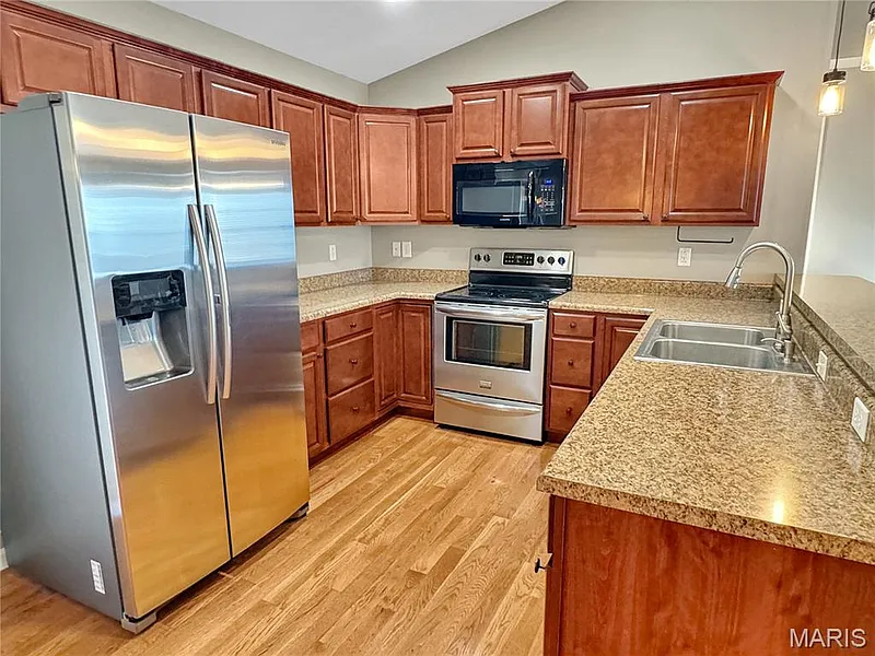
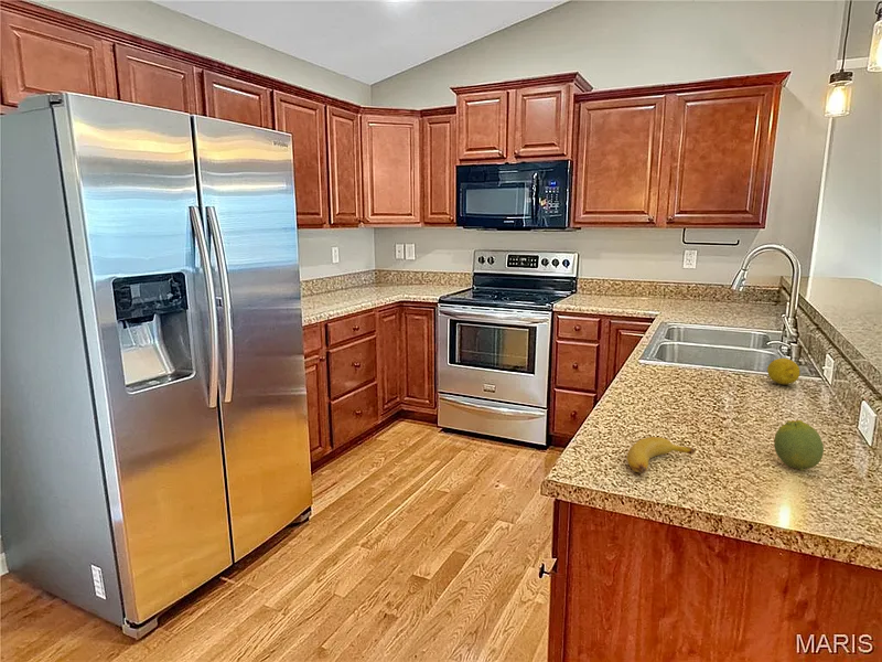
+ lemon (783, 371)
+ fruit (798, 444)
+ banana (656, 455)
